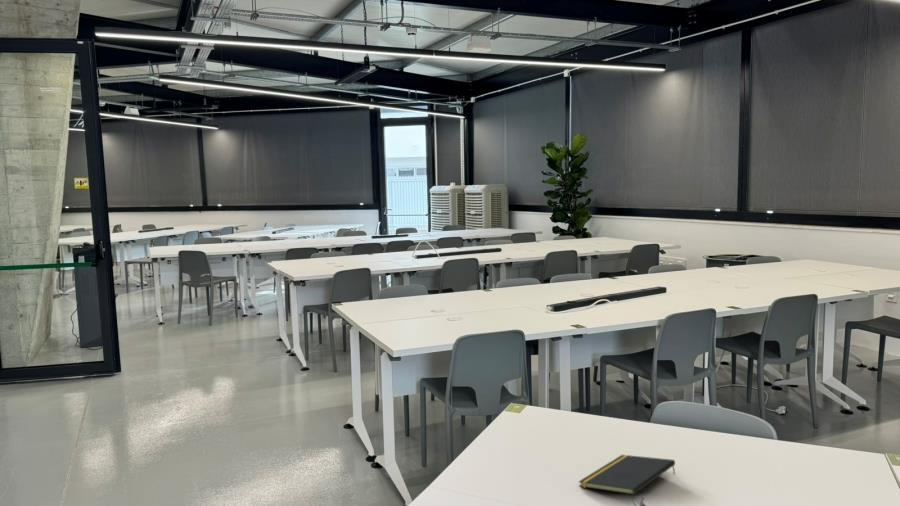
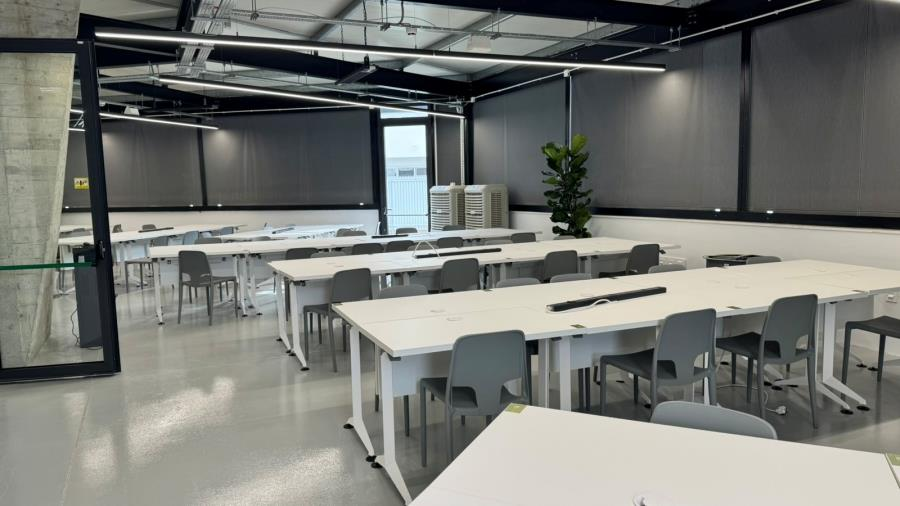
- notepad (627, 473)
